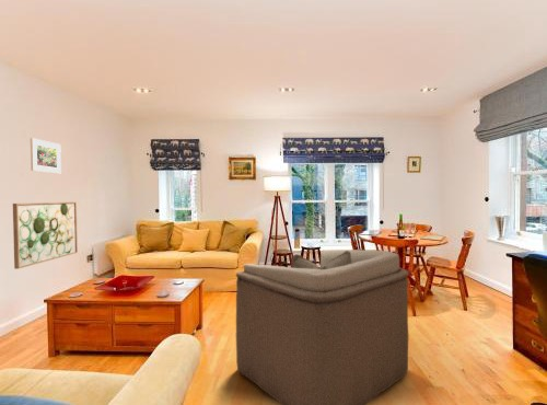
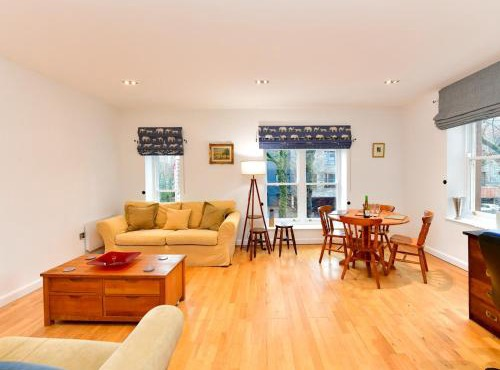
- armchair (321, 308)
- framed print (46, 157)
- wall art (49, 231)
